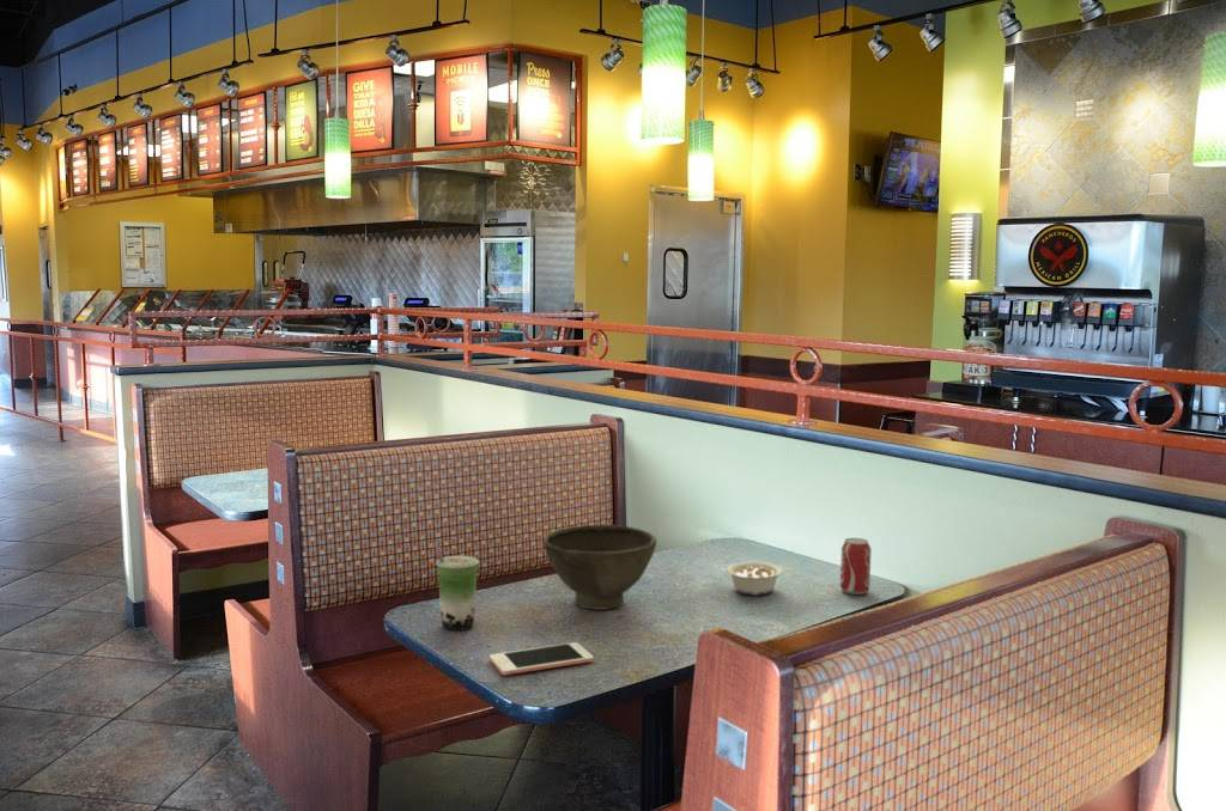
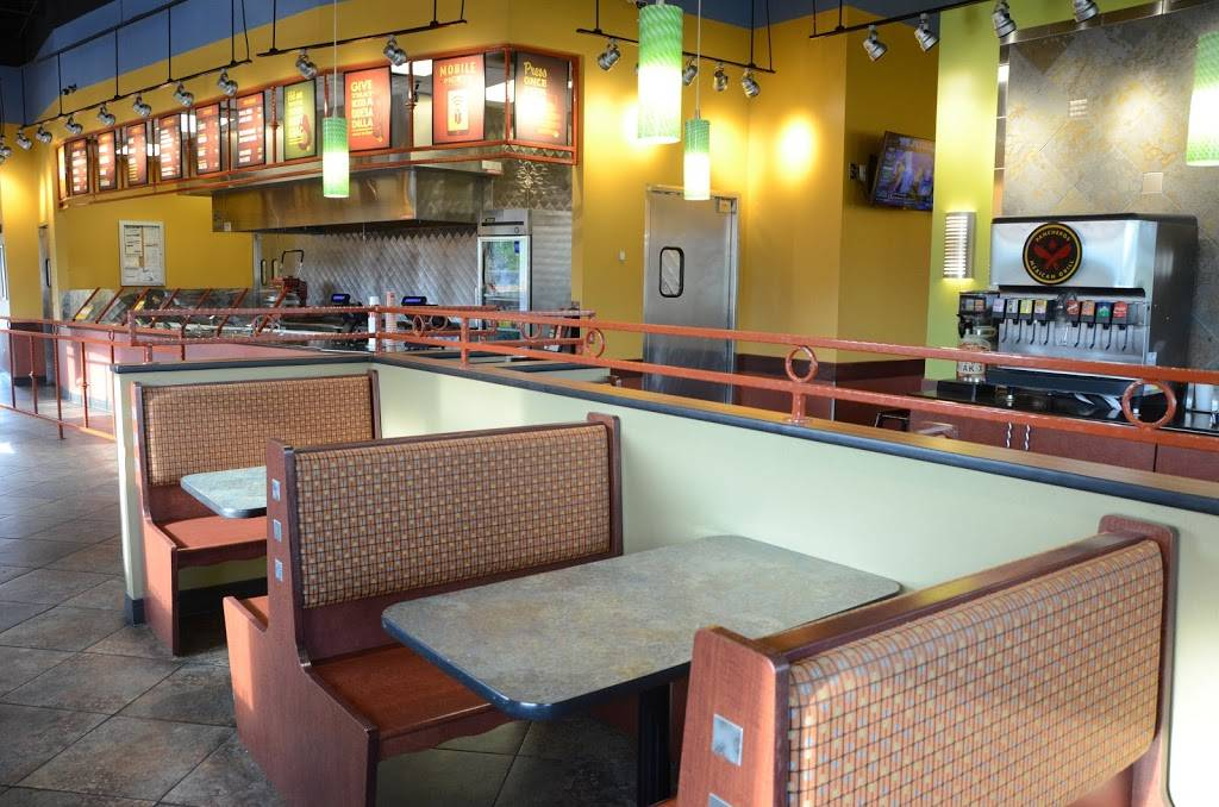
- legume (752, 578)
- bowl (599, 569)
- beverage cup (457, 583)
- cell phone (541, 658)
- beverage can (855, 566)
